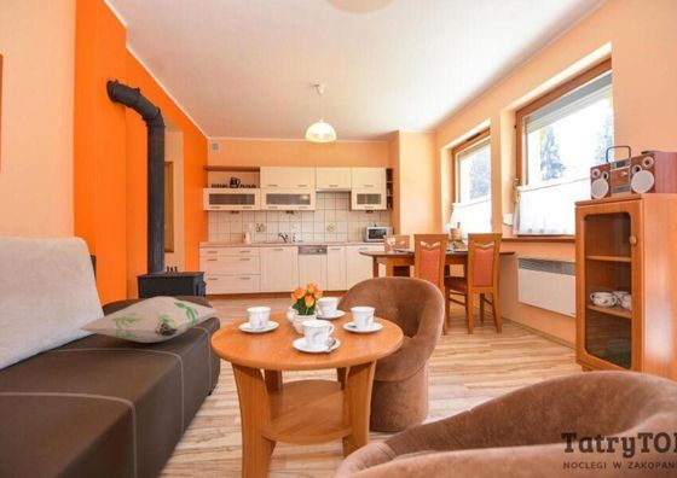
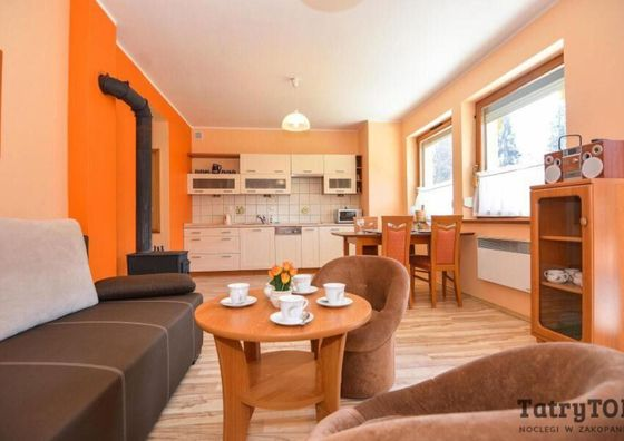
- decorative pillow (157, 319)
